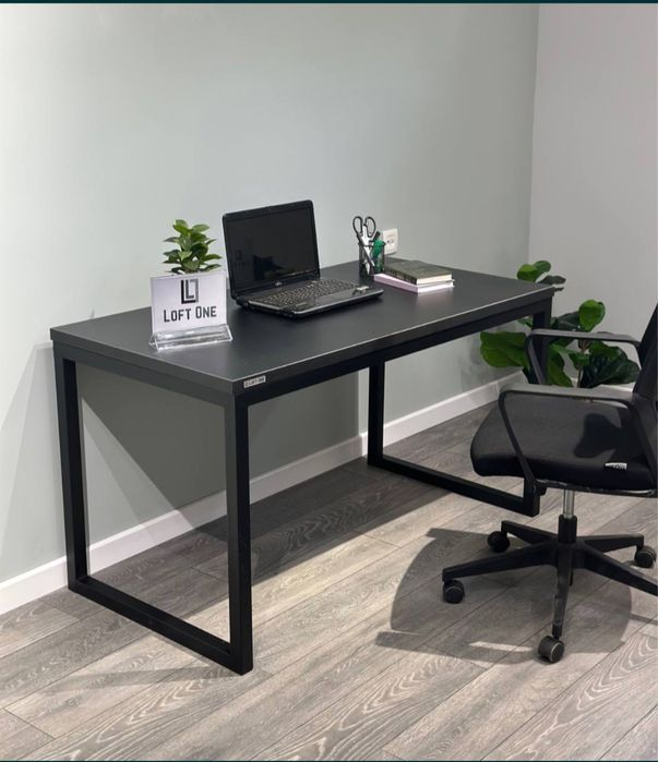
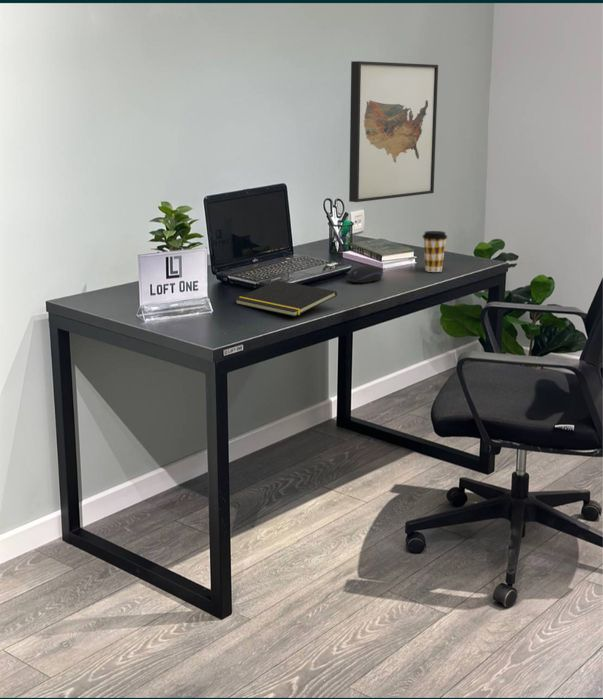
+ computer mouse (364, 273)
+ coffee cup (434, 251)
+ notepad (285, 297)
+ wall art (394, 131)
